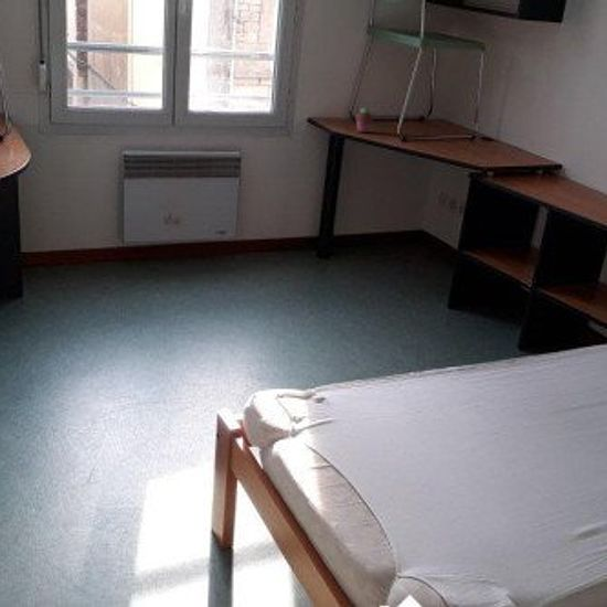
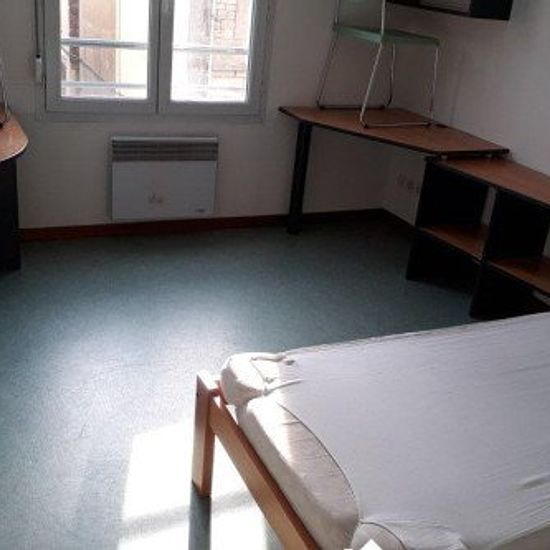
- potted succulent (363, 119)
